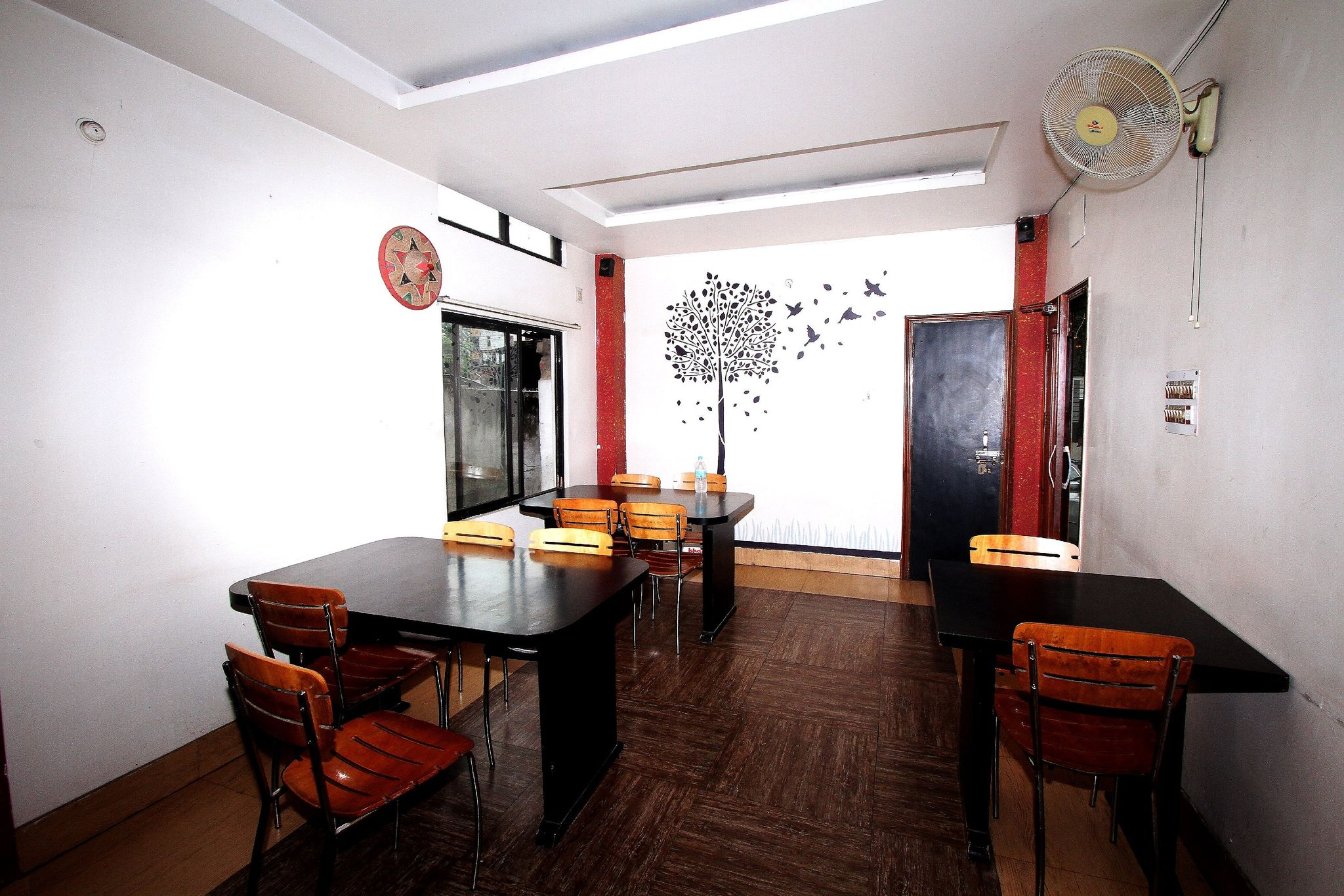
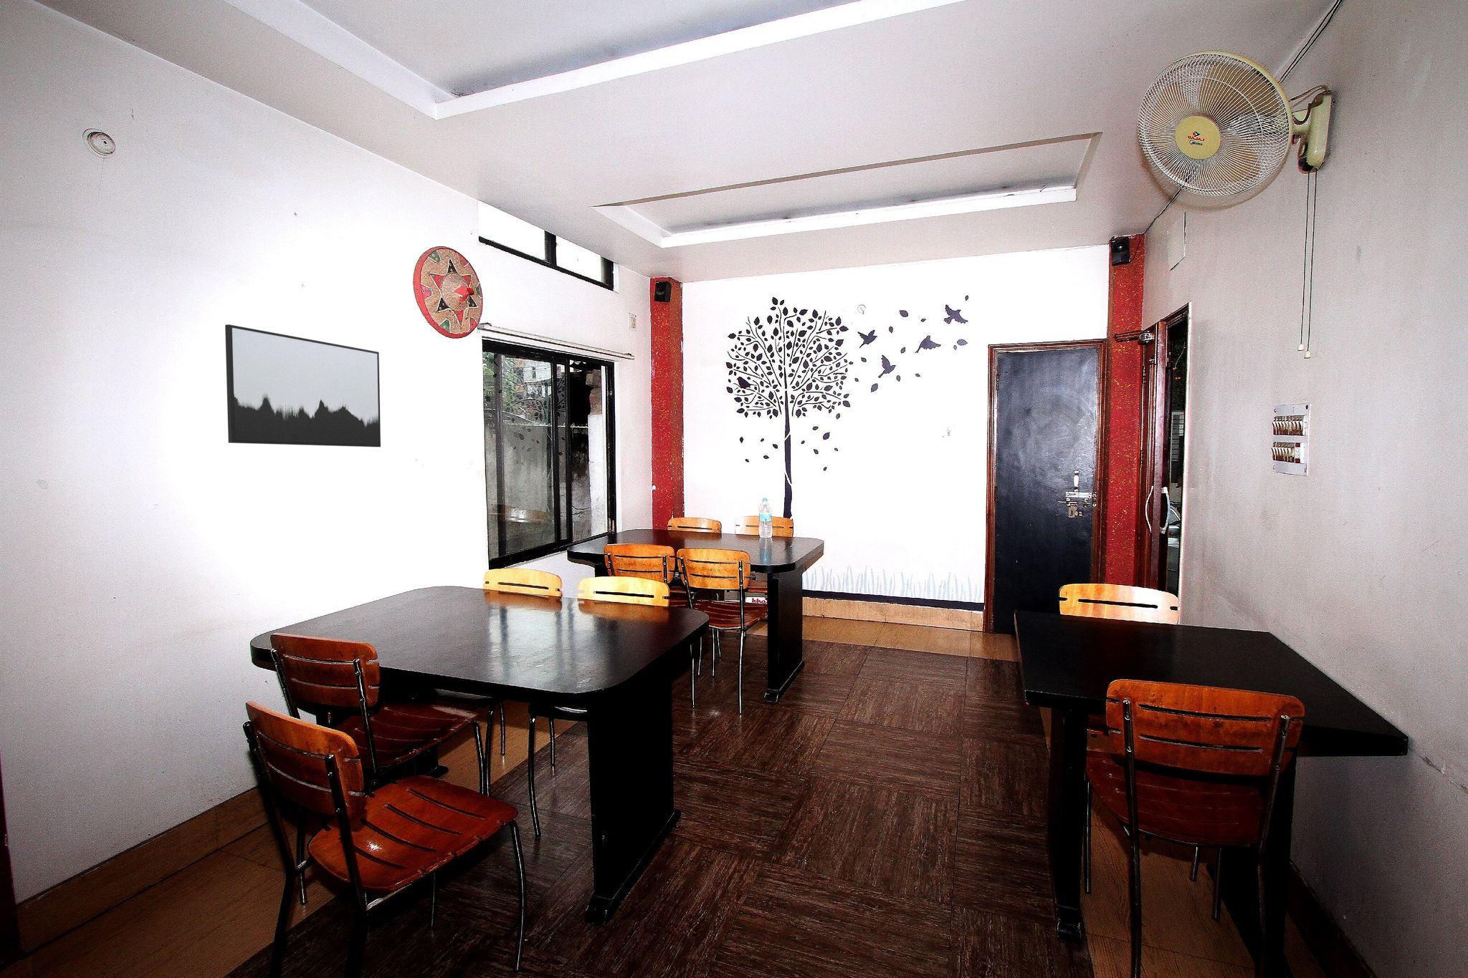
+ wall art (311, 392)
